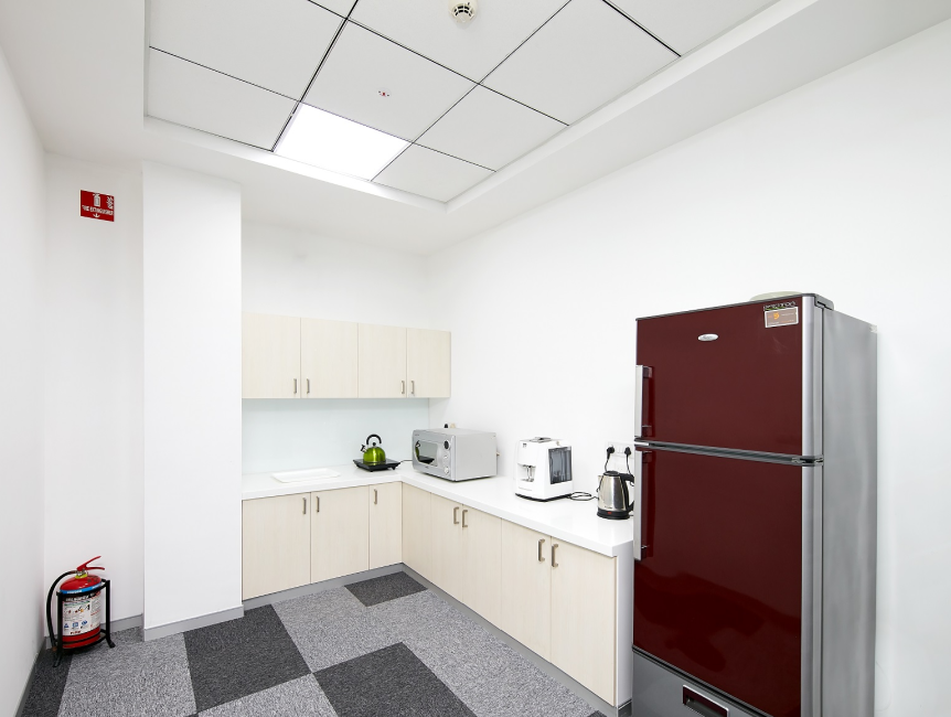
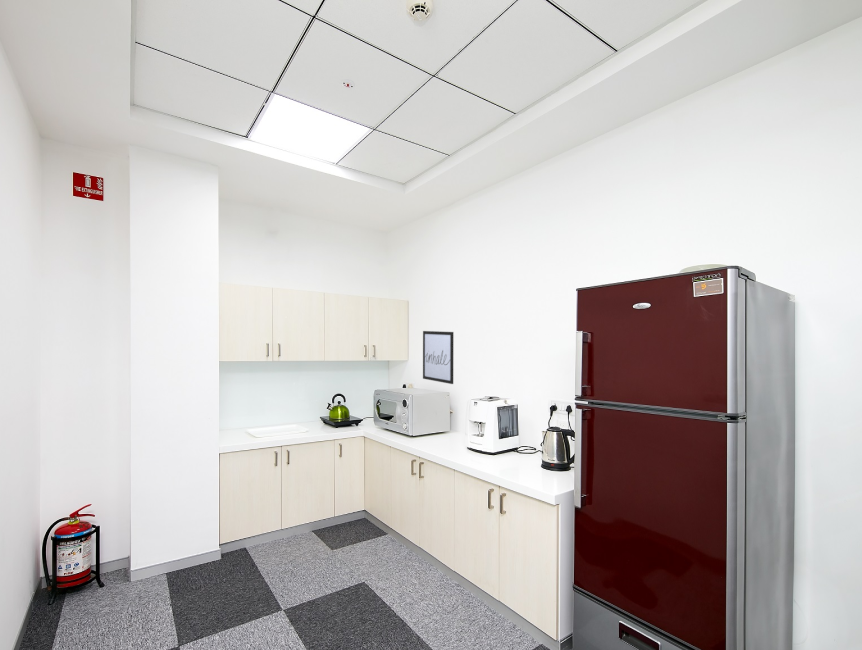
+ wall art (437, 356)
